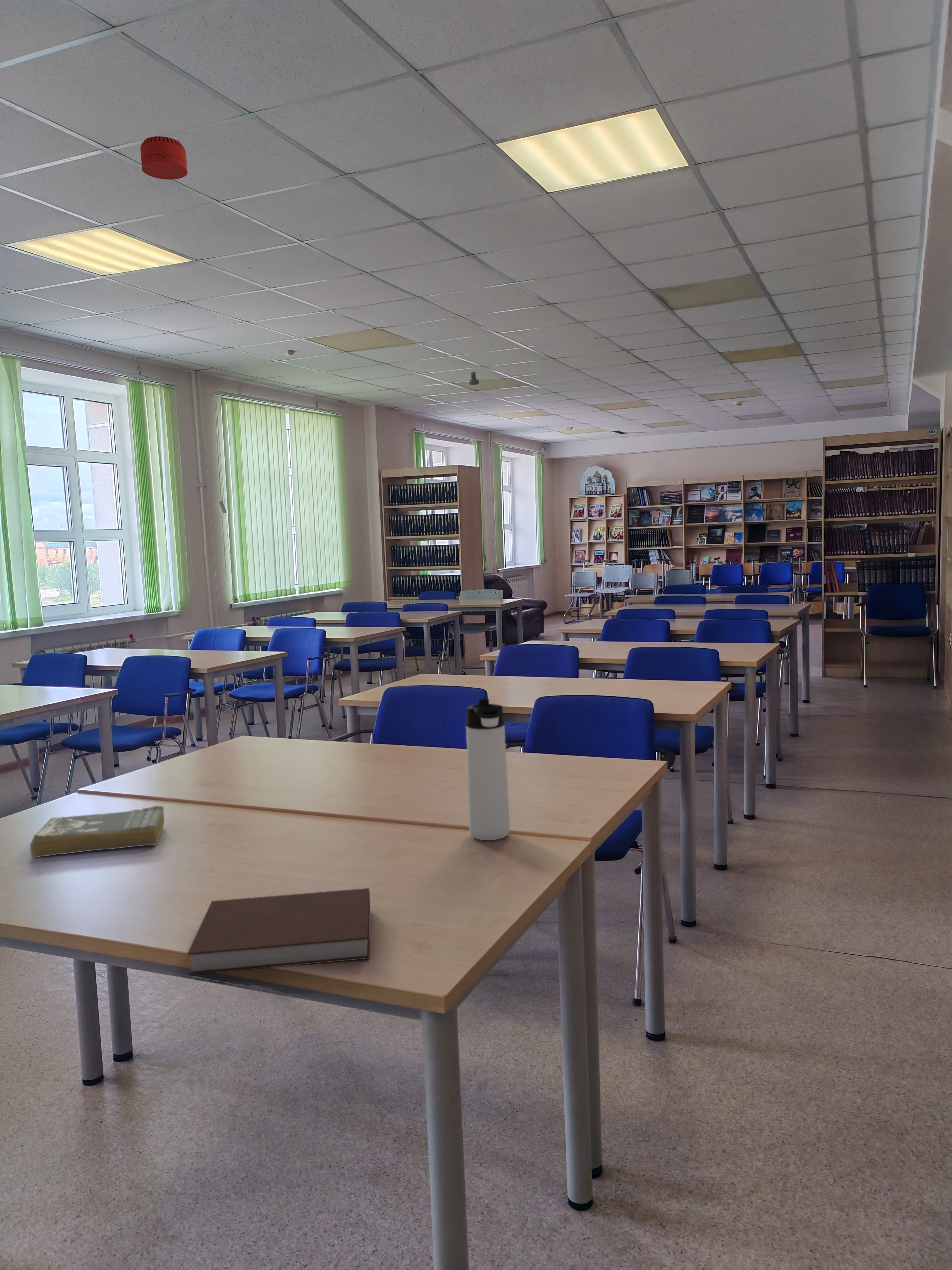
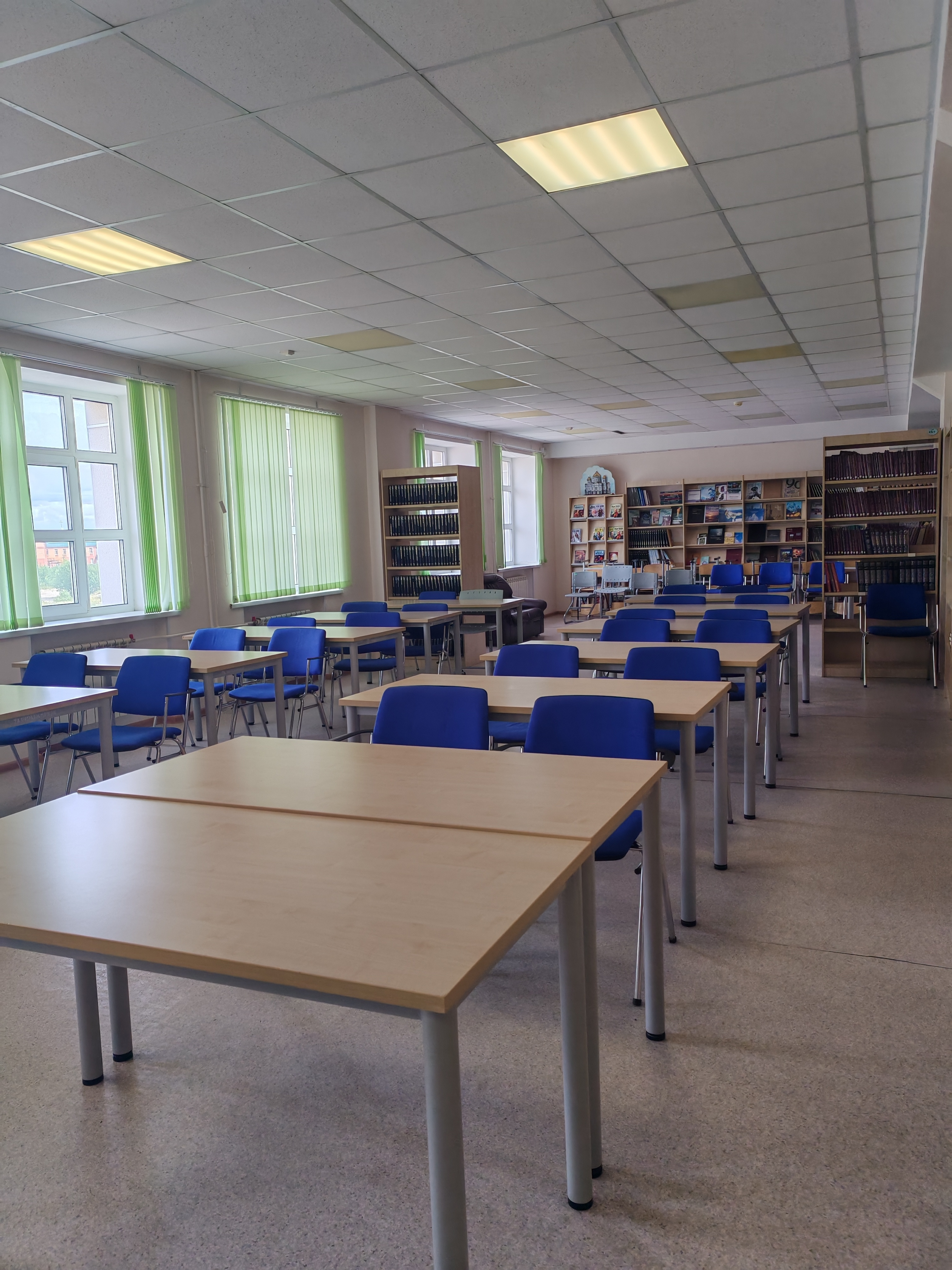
- notebook (286, 928)
- smoke detector (164, 157)
- thermos bottle (489, 770)
- book (100, 830)
- security camera (474, 377)
